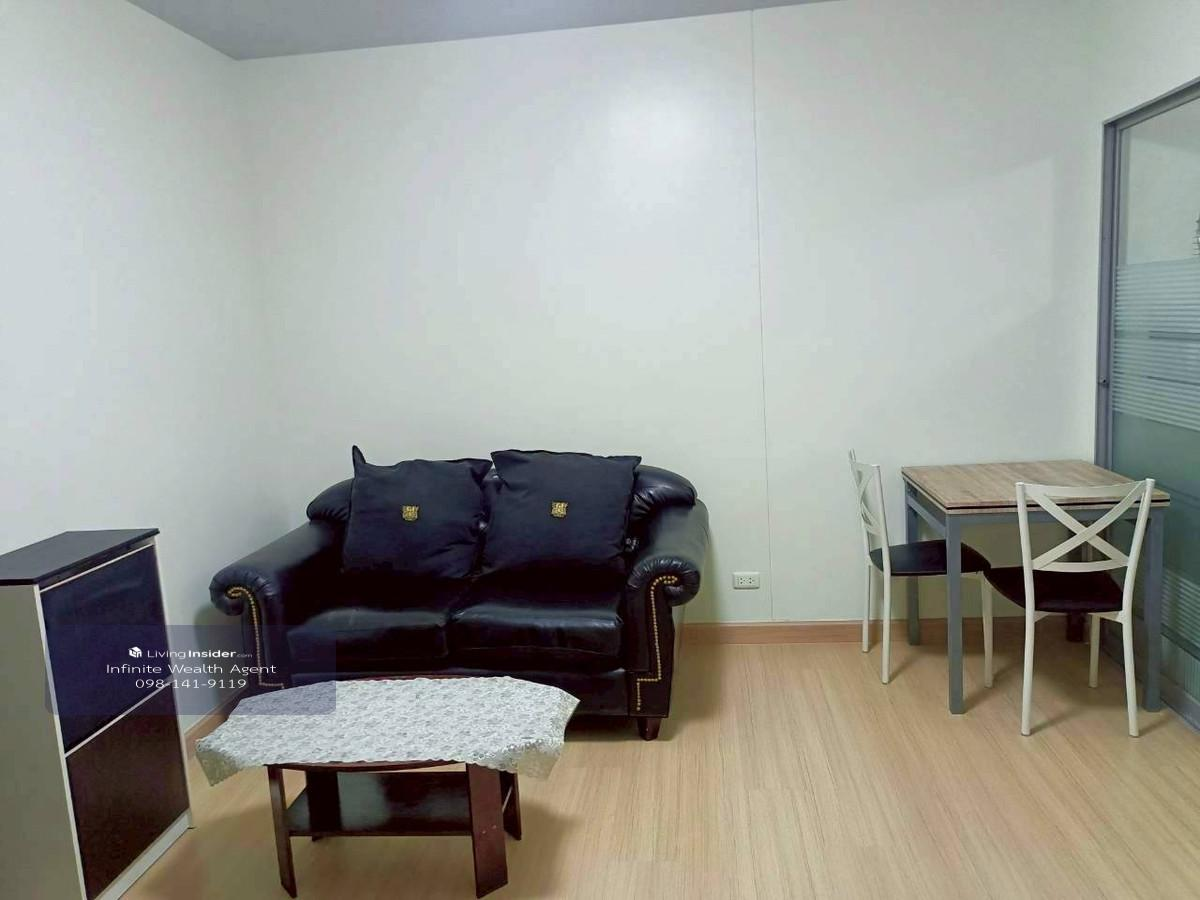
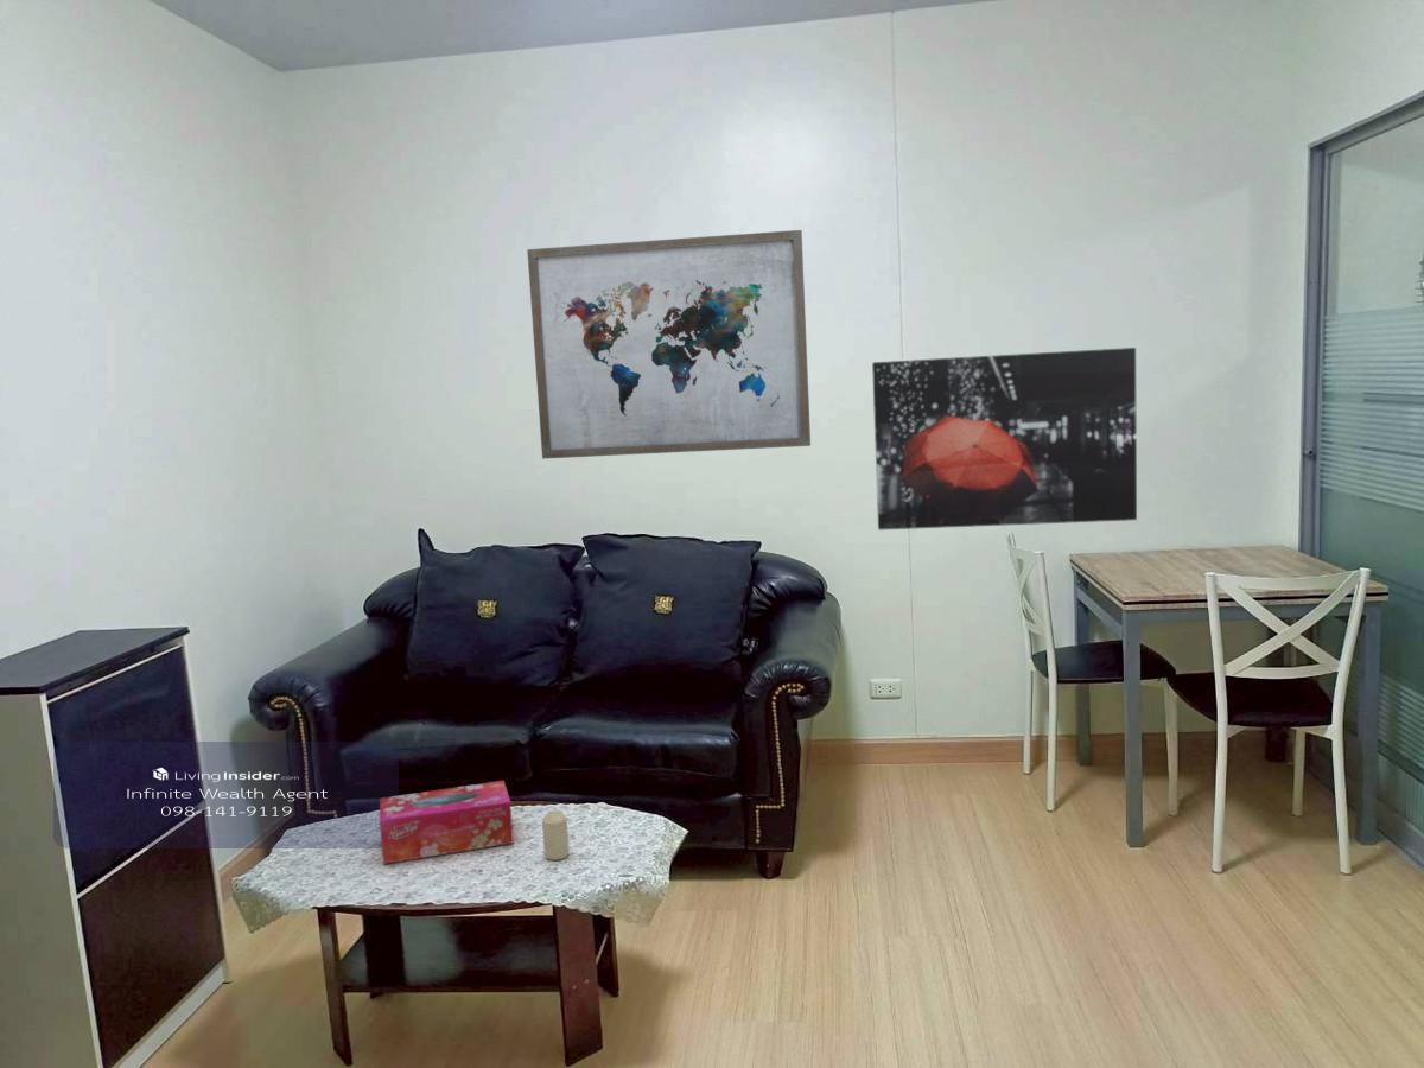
+ candle (555, 833)
+ wall art (668, 347)
+ wall art (1003, 440)
+ tissue box (445, 820)
